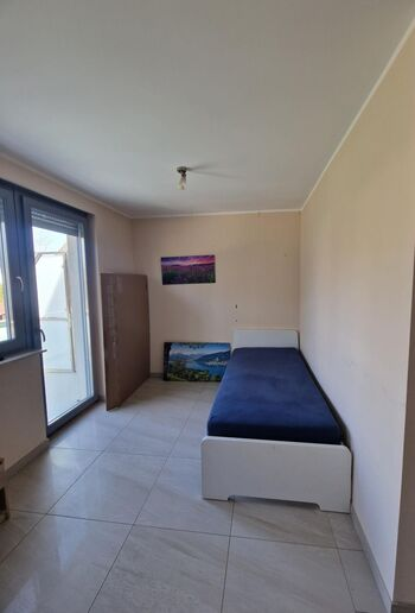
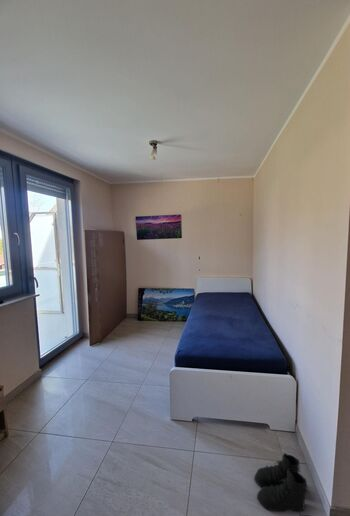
+ boots (279, 477)
